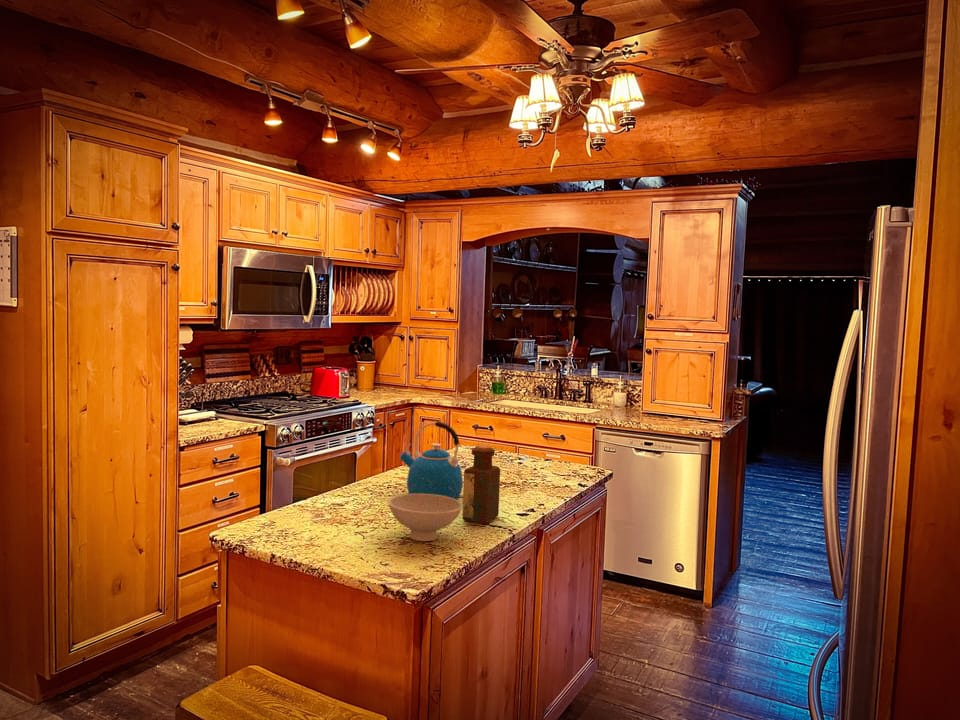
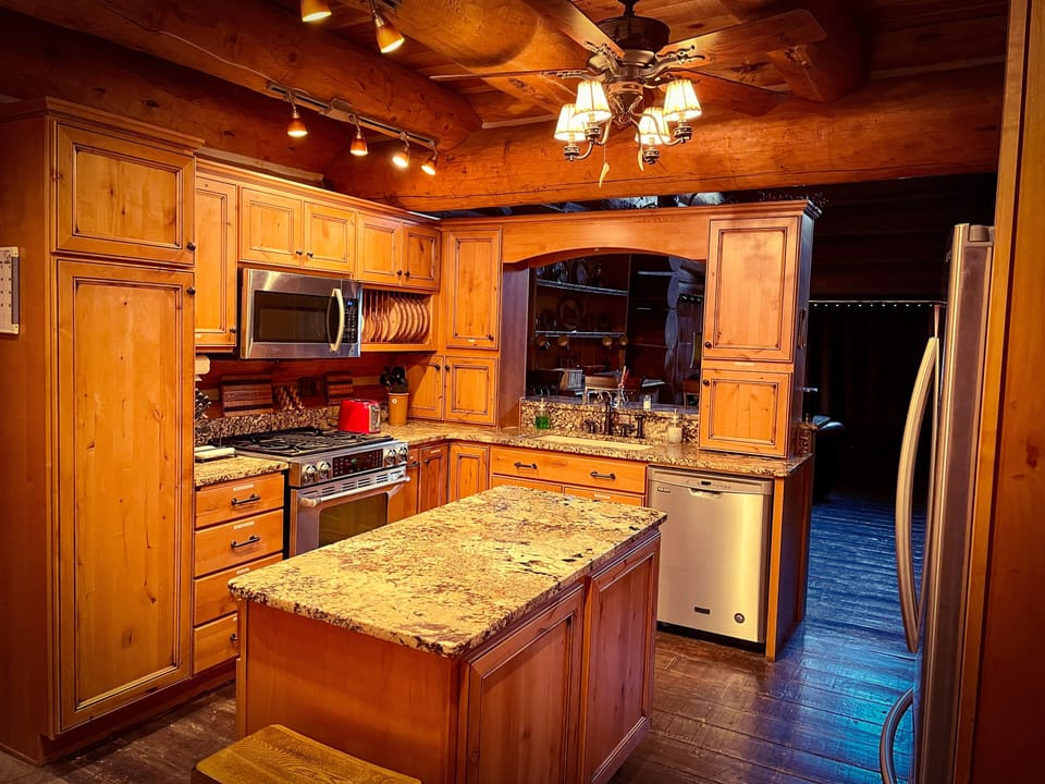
- kettle (429, 458)
- bowl (425, 519)
- bottle (481, 482)
